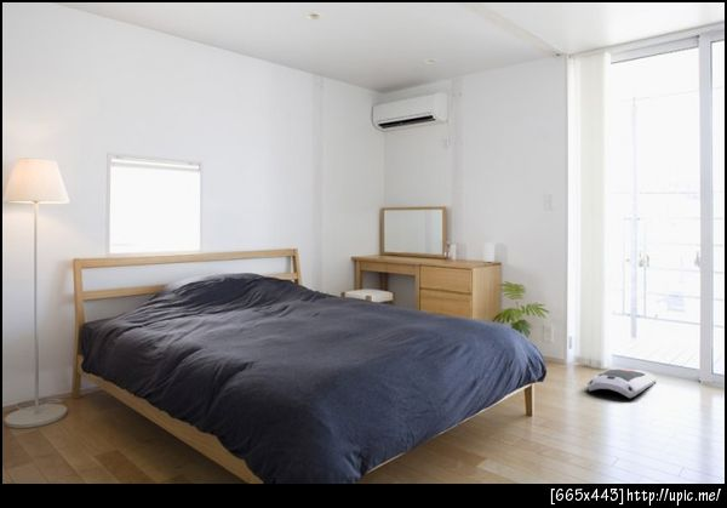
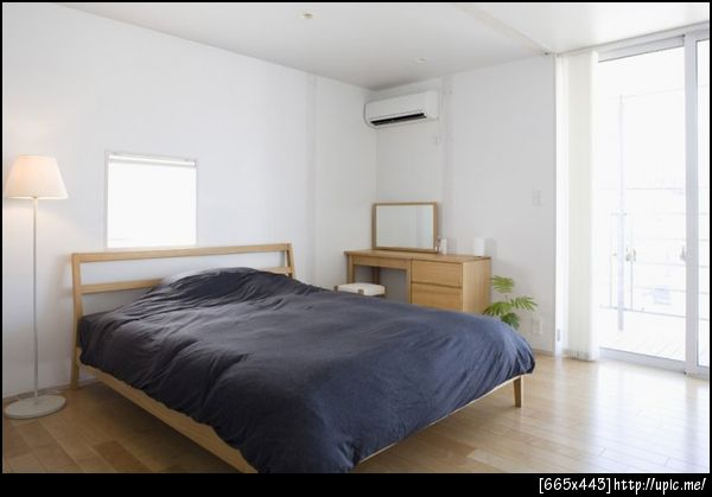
- air purifier (623, 376)
